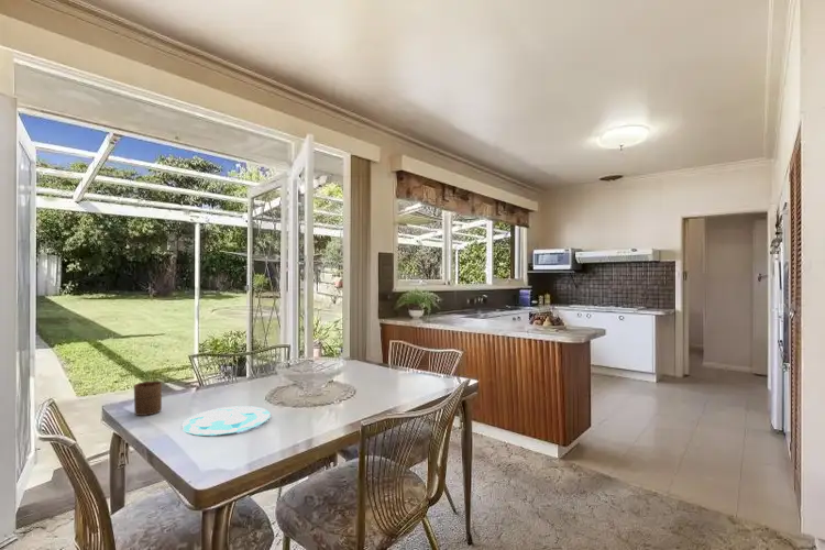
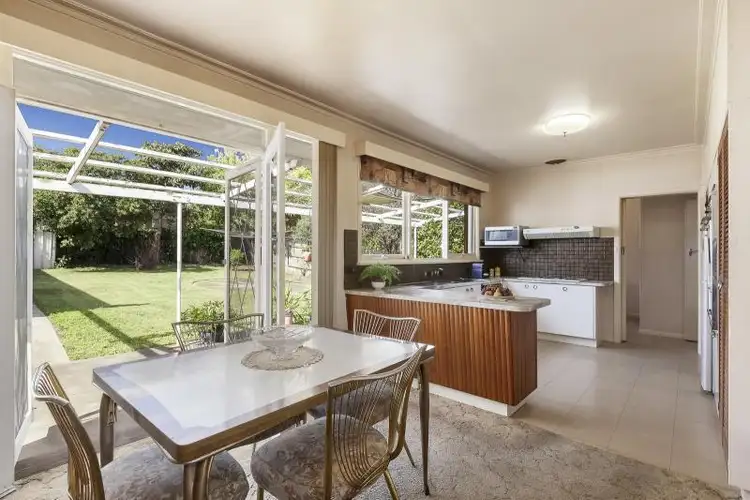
- cup (147, 397)
- plate (227, 416)
